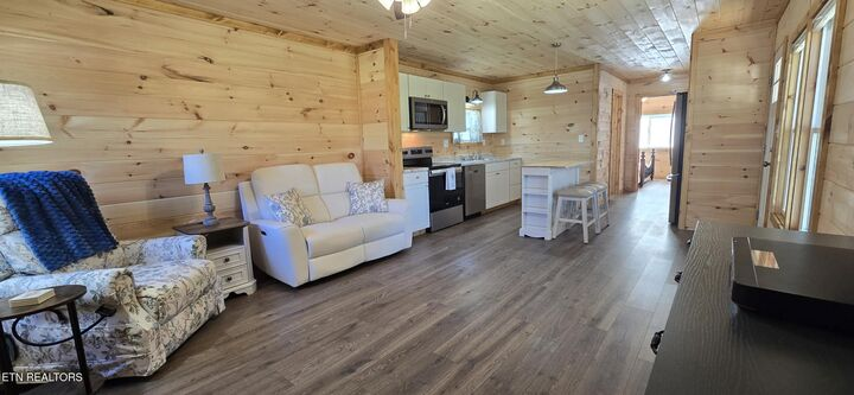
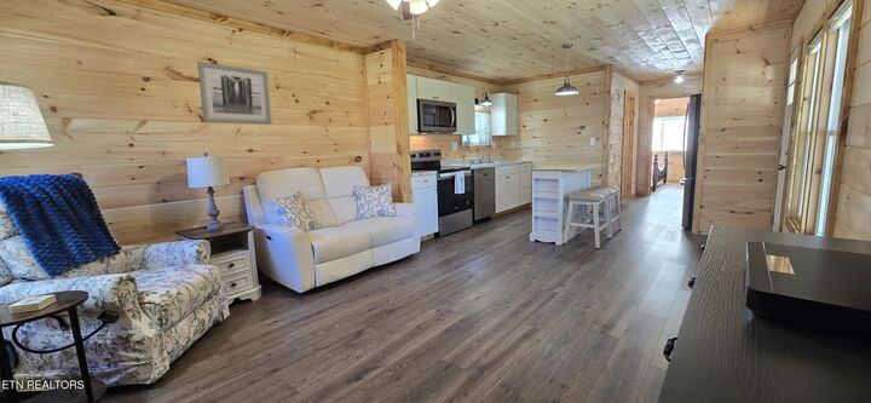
+ wall art (237, 94)
